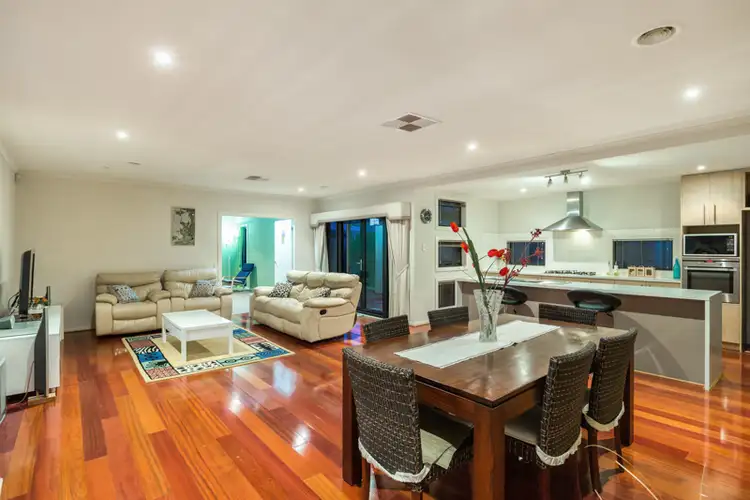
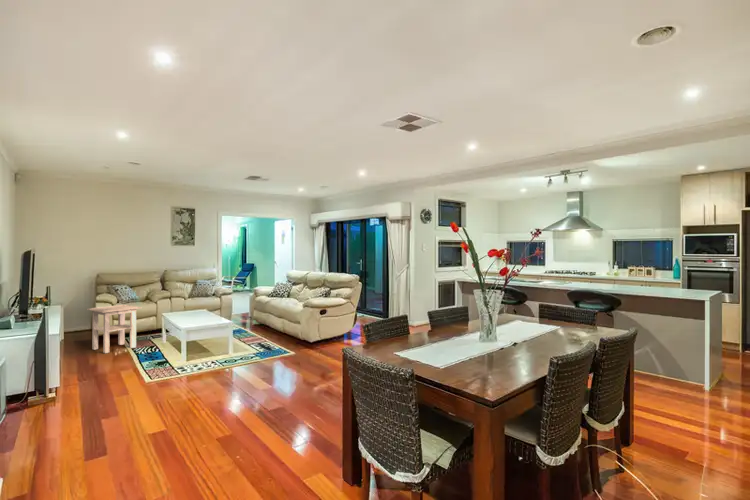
+ side table (114, 327)
